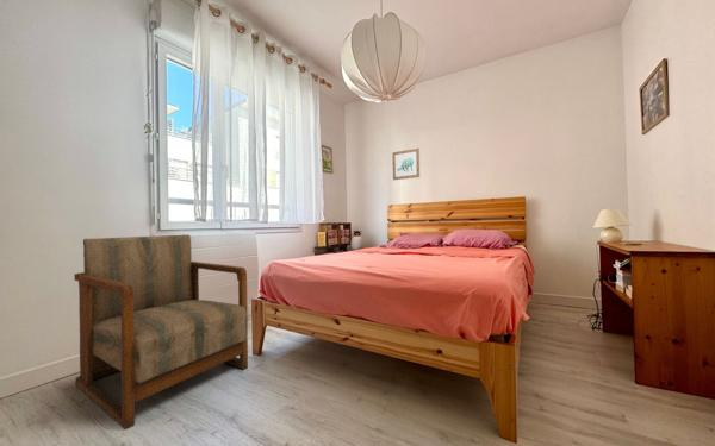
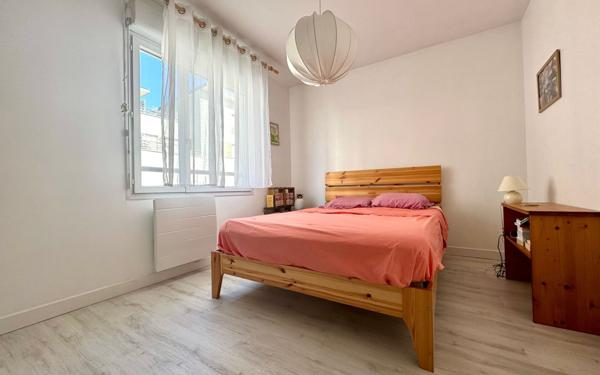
- wall art (405, 164)
- armchair (166, 306)
